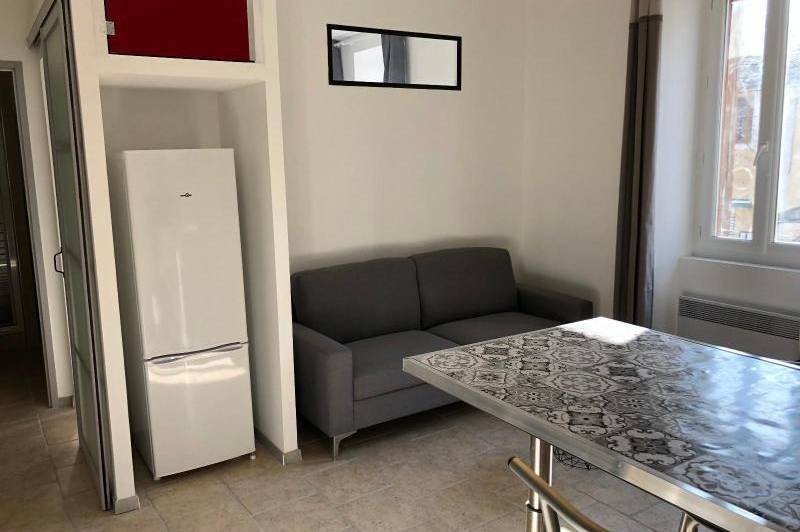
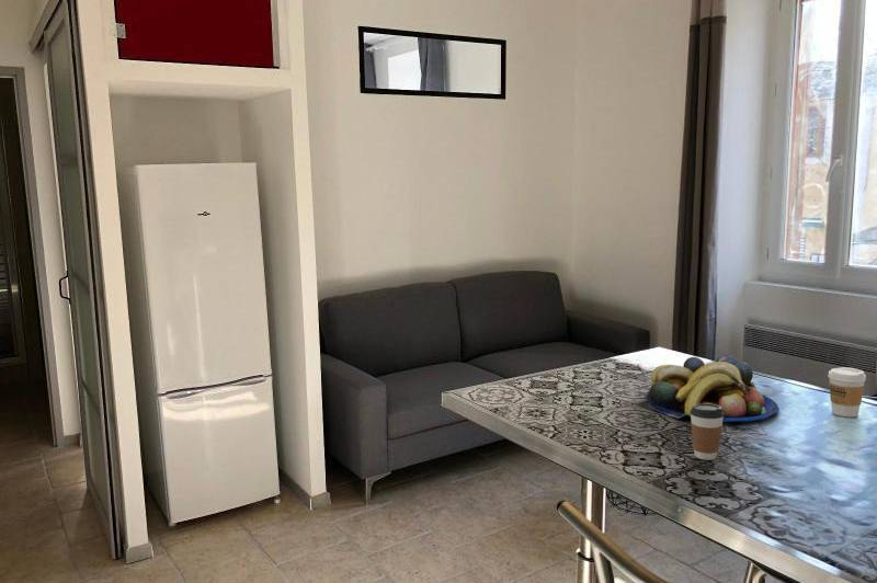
+ coffee cup (845, 391)
+ fruit bowl (711, 381)
+ coffee cup (706, 431)
